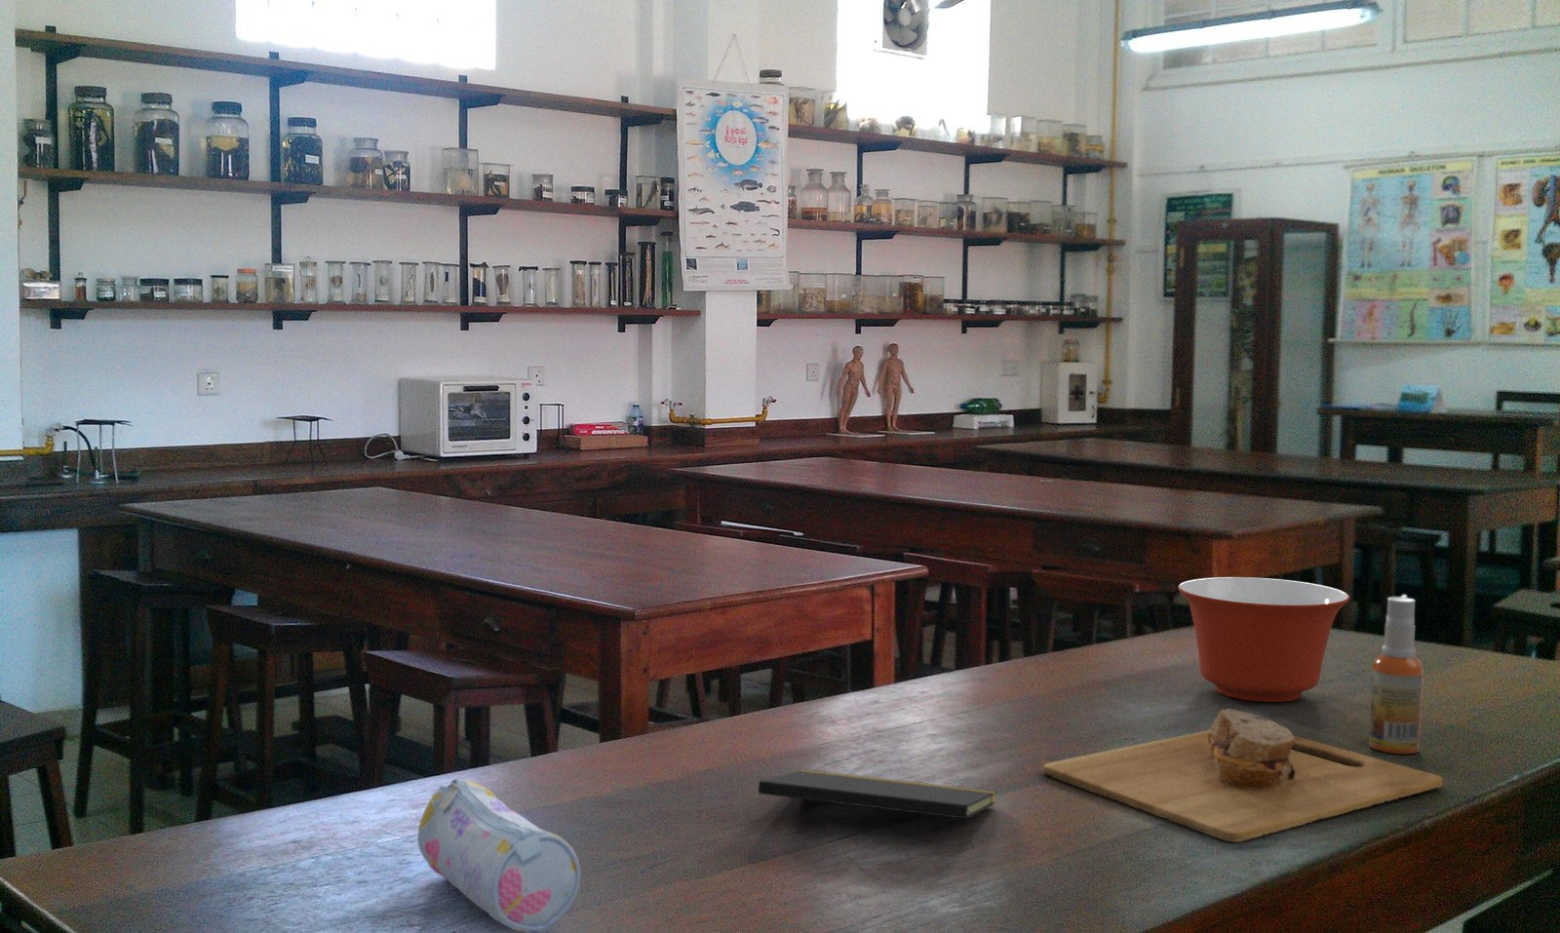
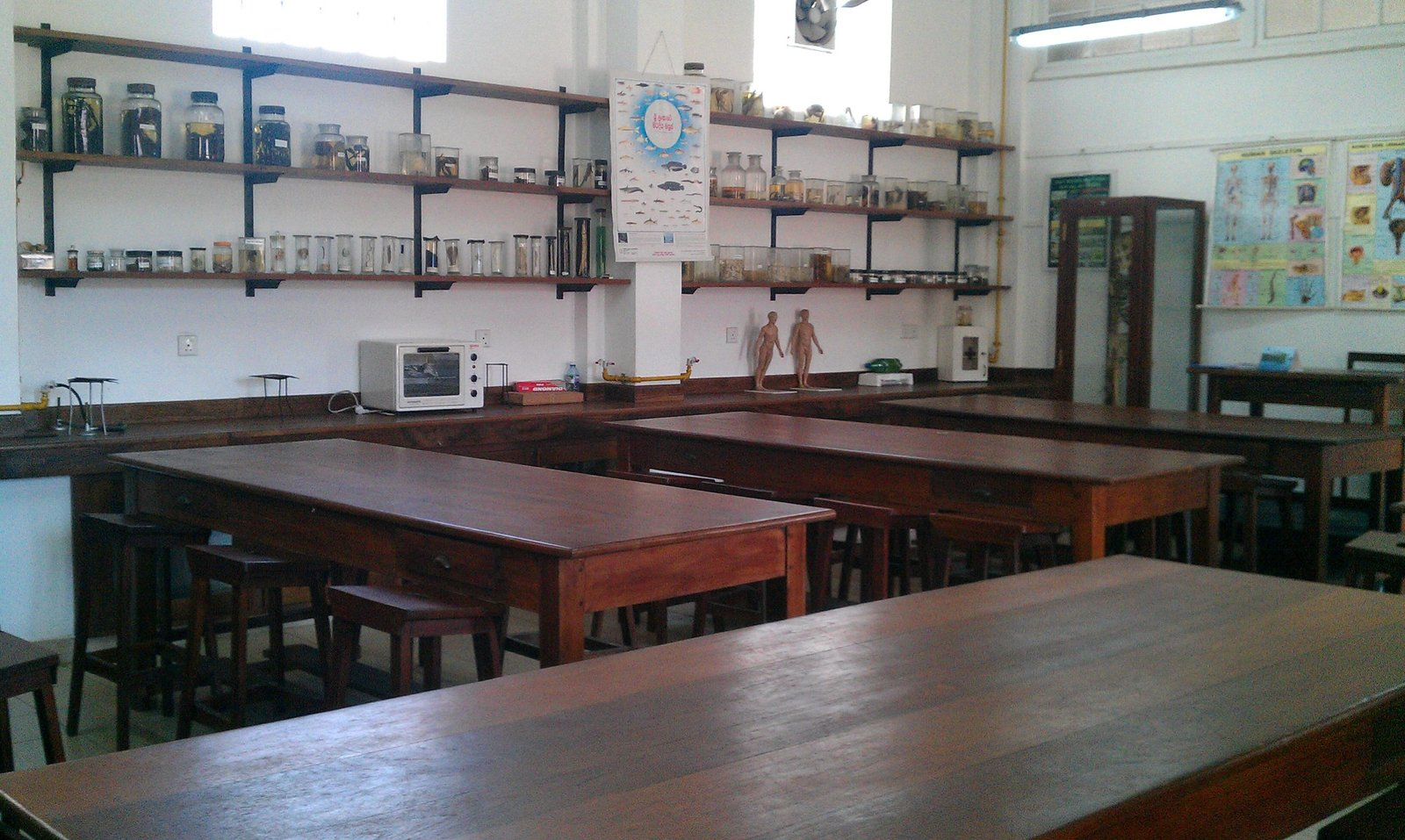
- mixing bowl (1260, 641)
- notepad (879, 793)
- pencil case (496, 851)
- spray bottle (1398, 673)
- cutting board (1241, 748)
